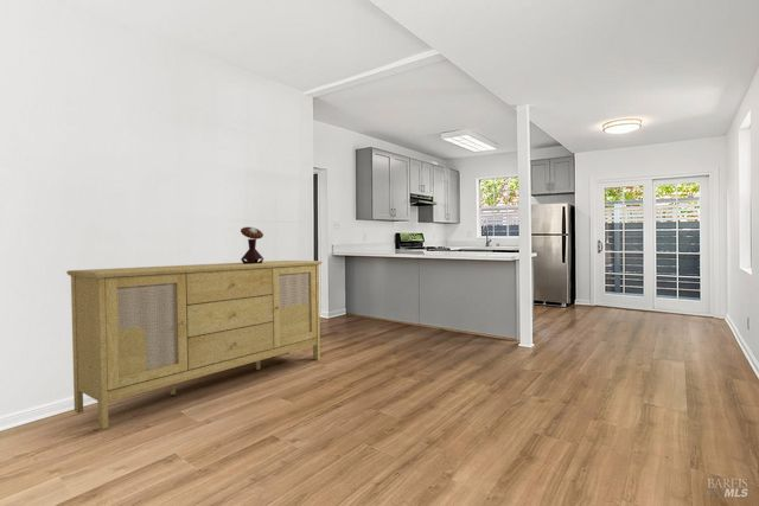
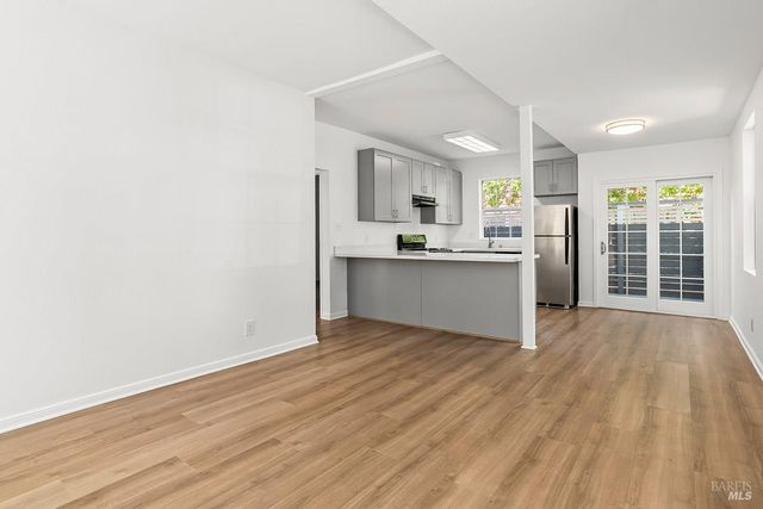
- sideboard (218, 322)
- mushroom (251, 244)
